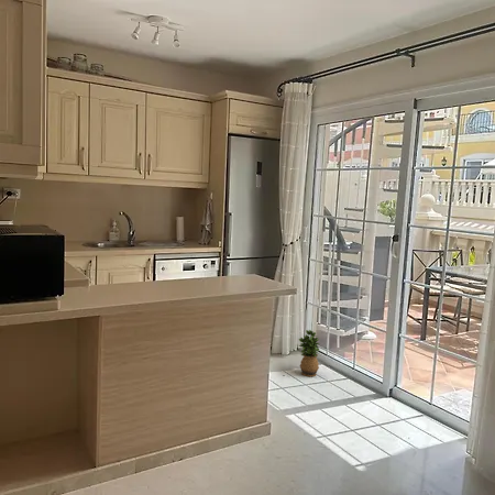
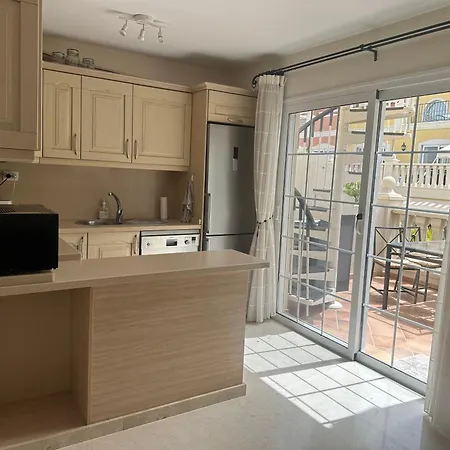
- potted plant (308, 352)
